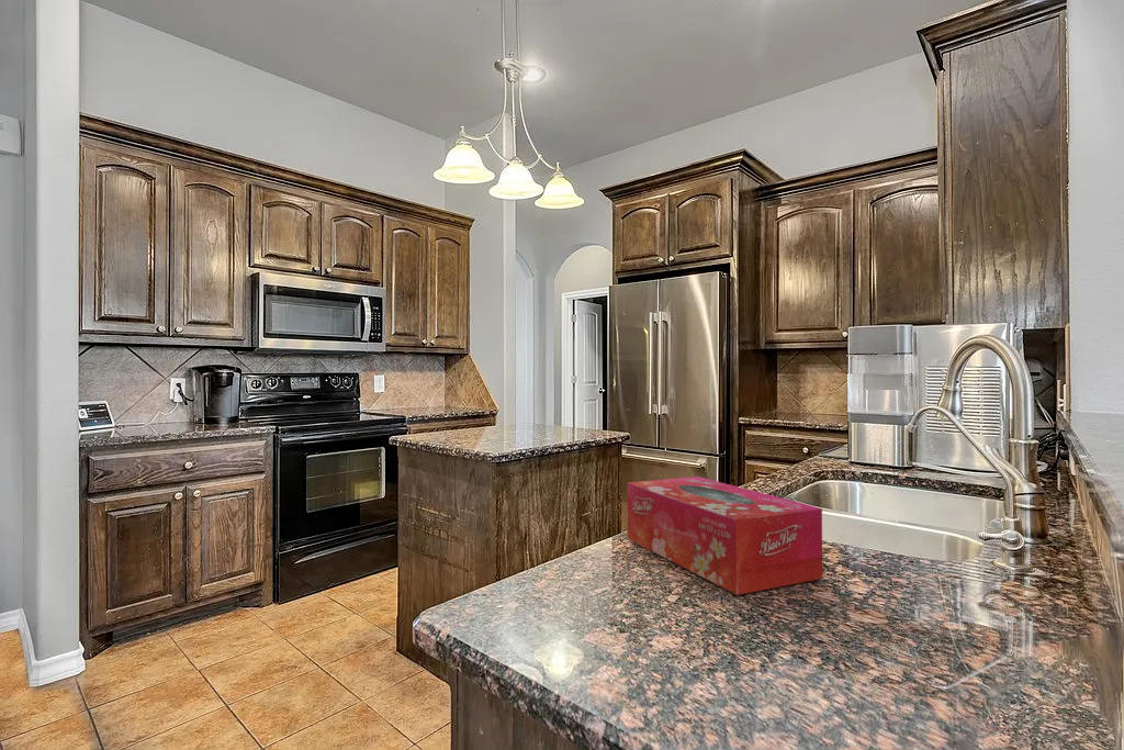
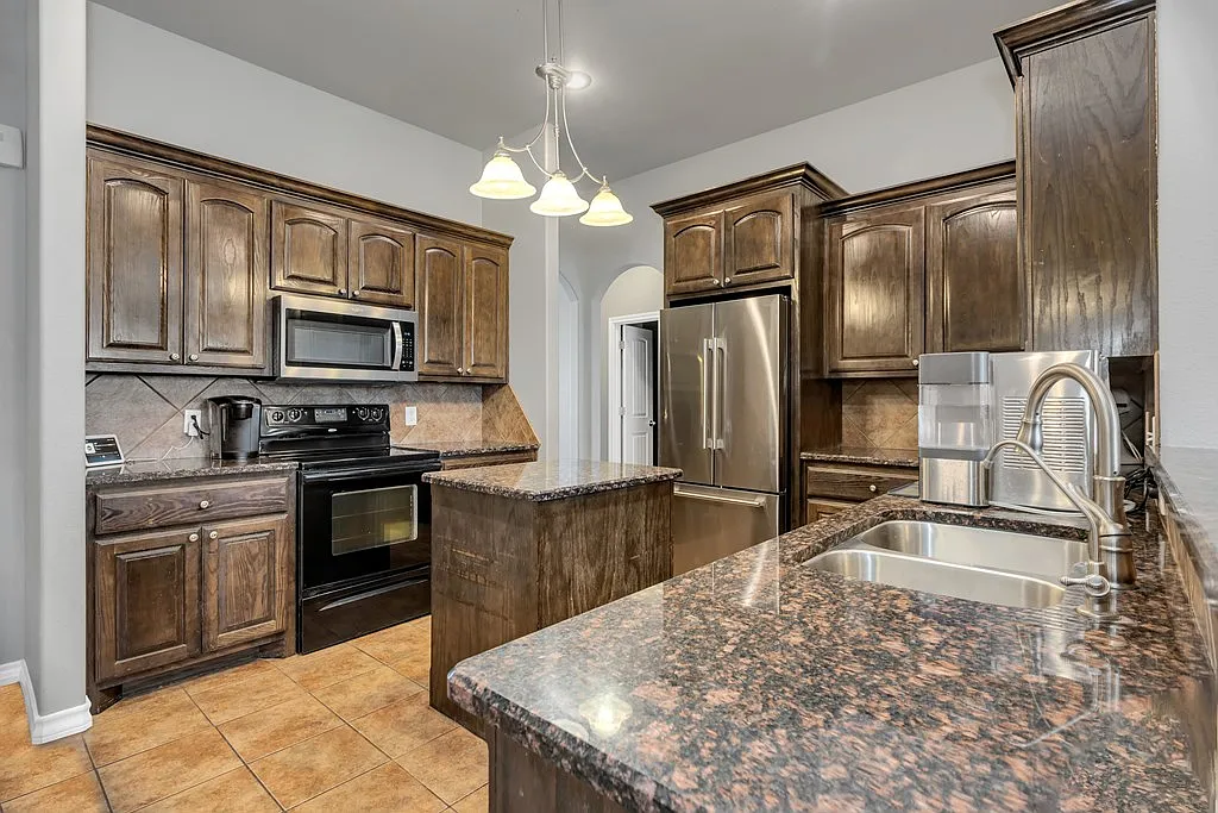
- tissue box (713, 525)
